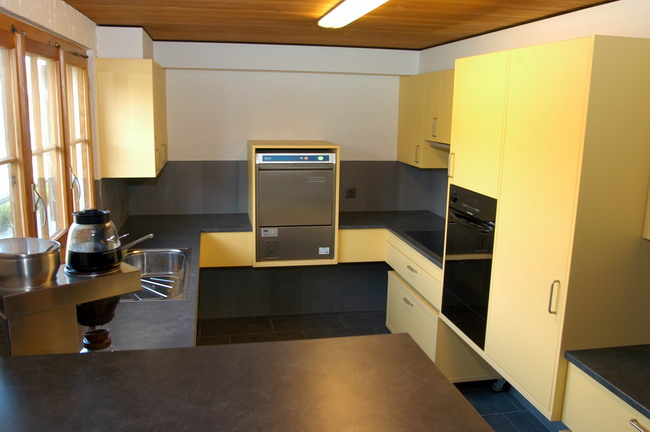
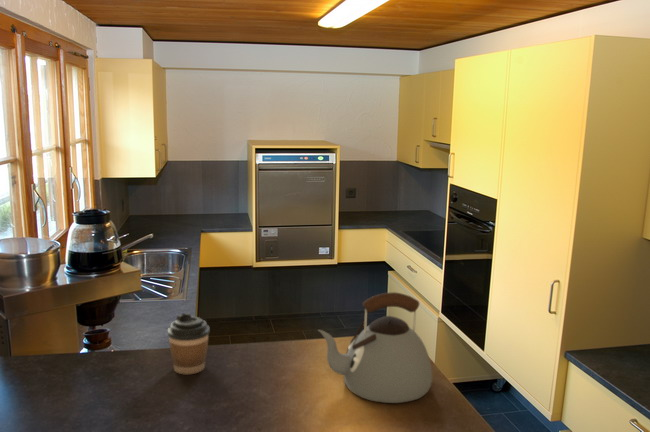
+ coffee cup (189, 342)
+ kettle (375, 339)
